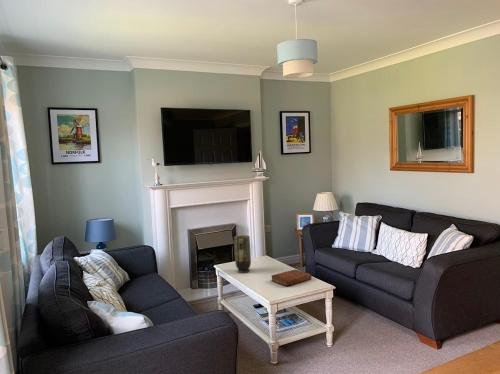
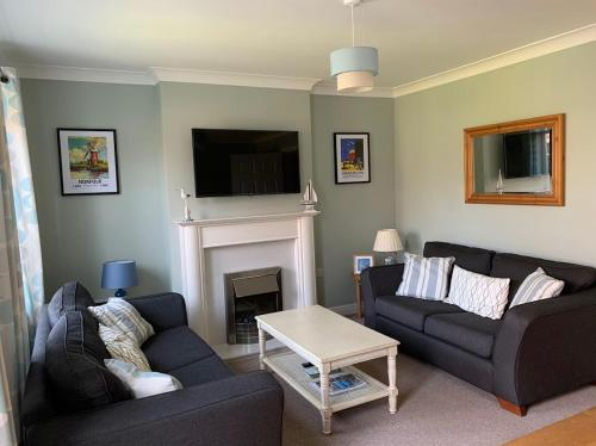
- vase (242, 253)
- bible (291, 277)
